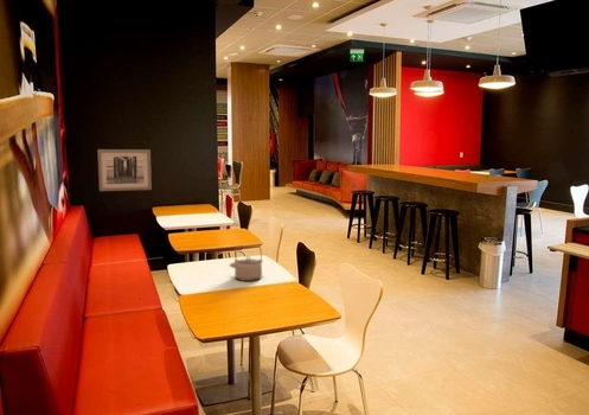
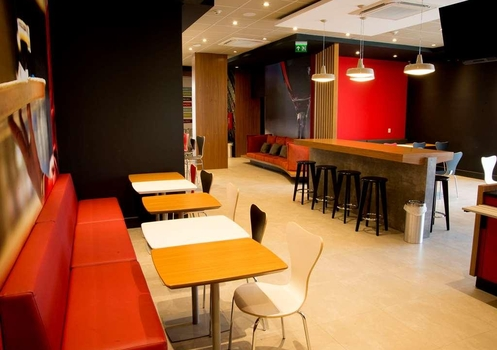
- teapot (245, 261)
- wall art (124, 170)
